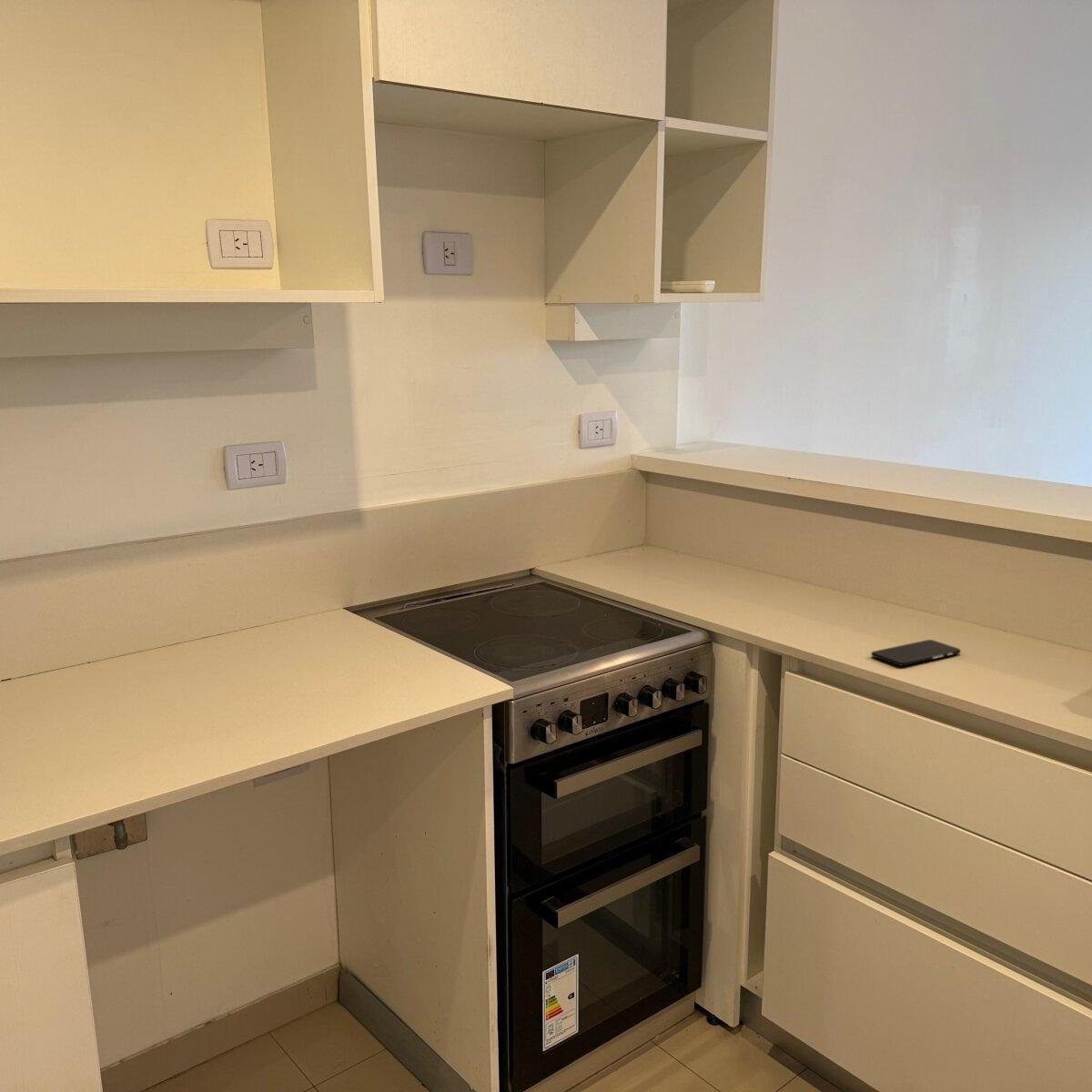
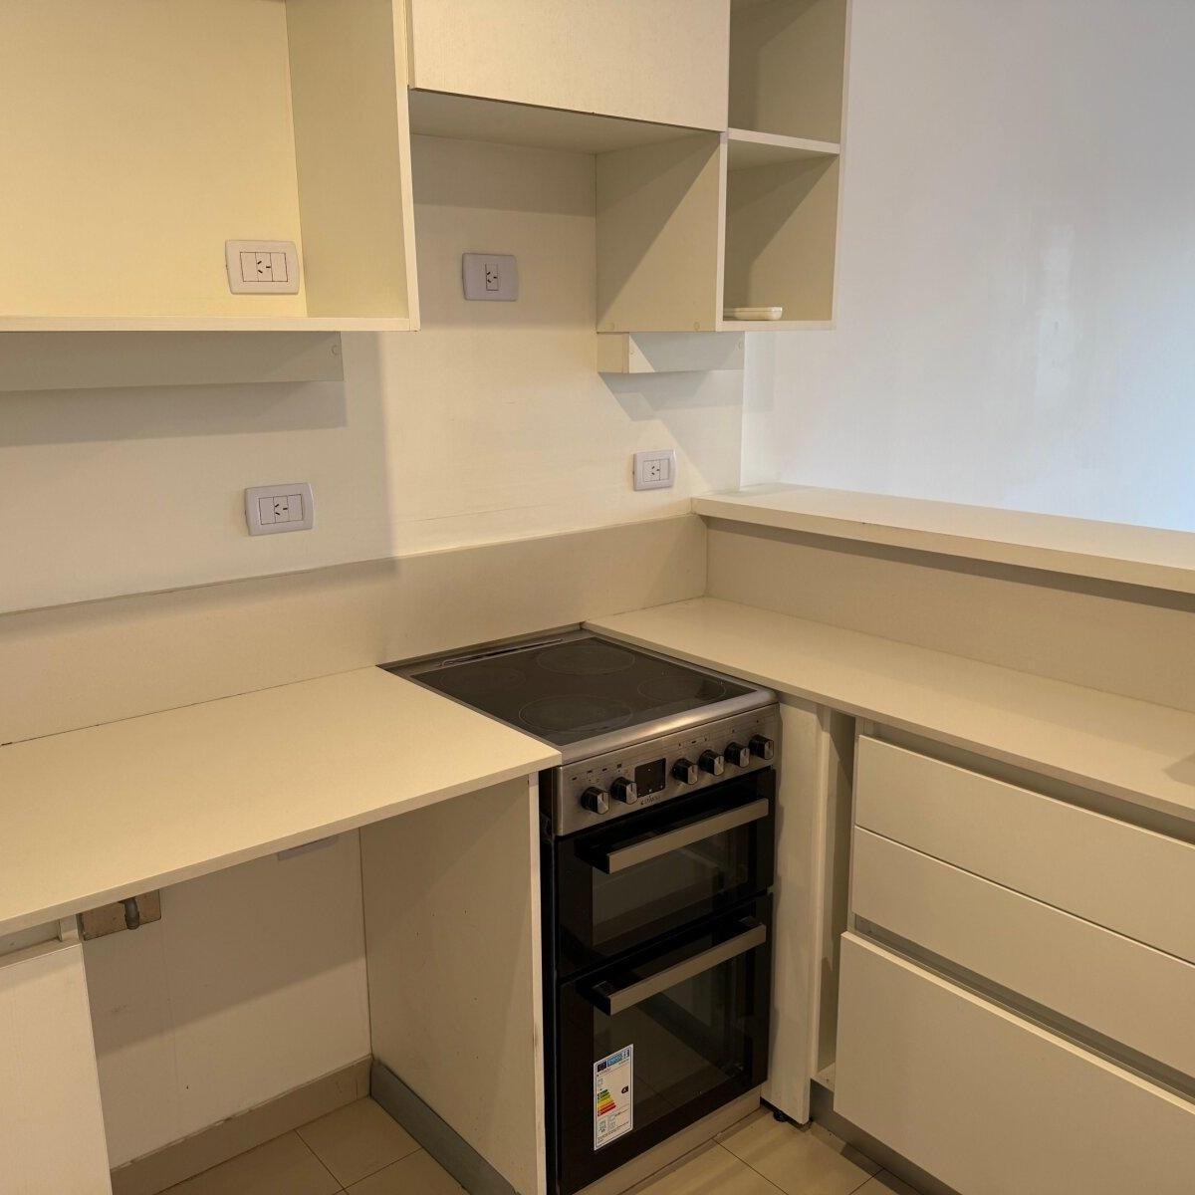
- smartphone (915, 652)
